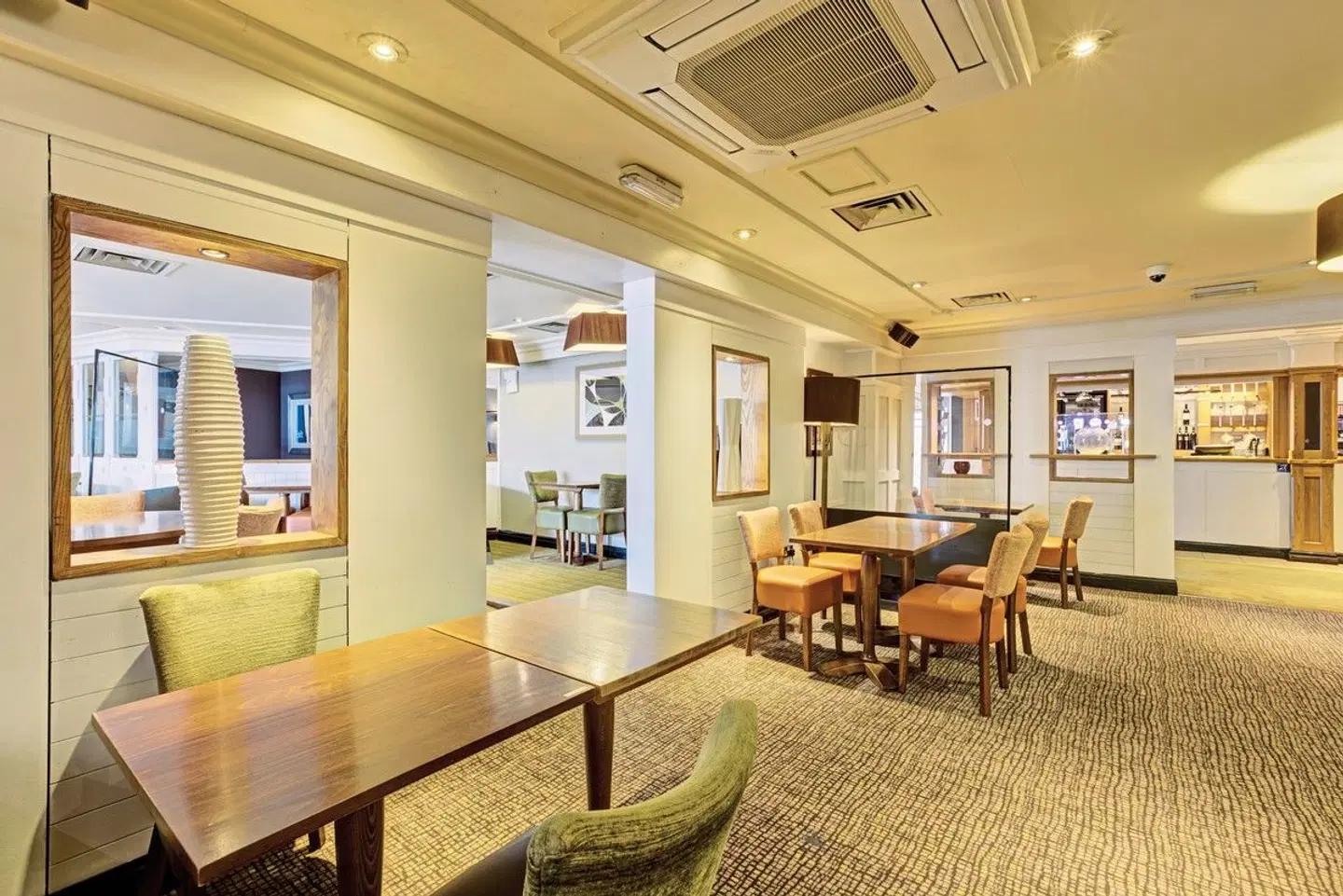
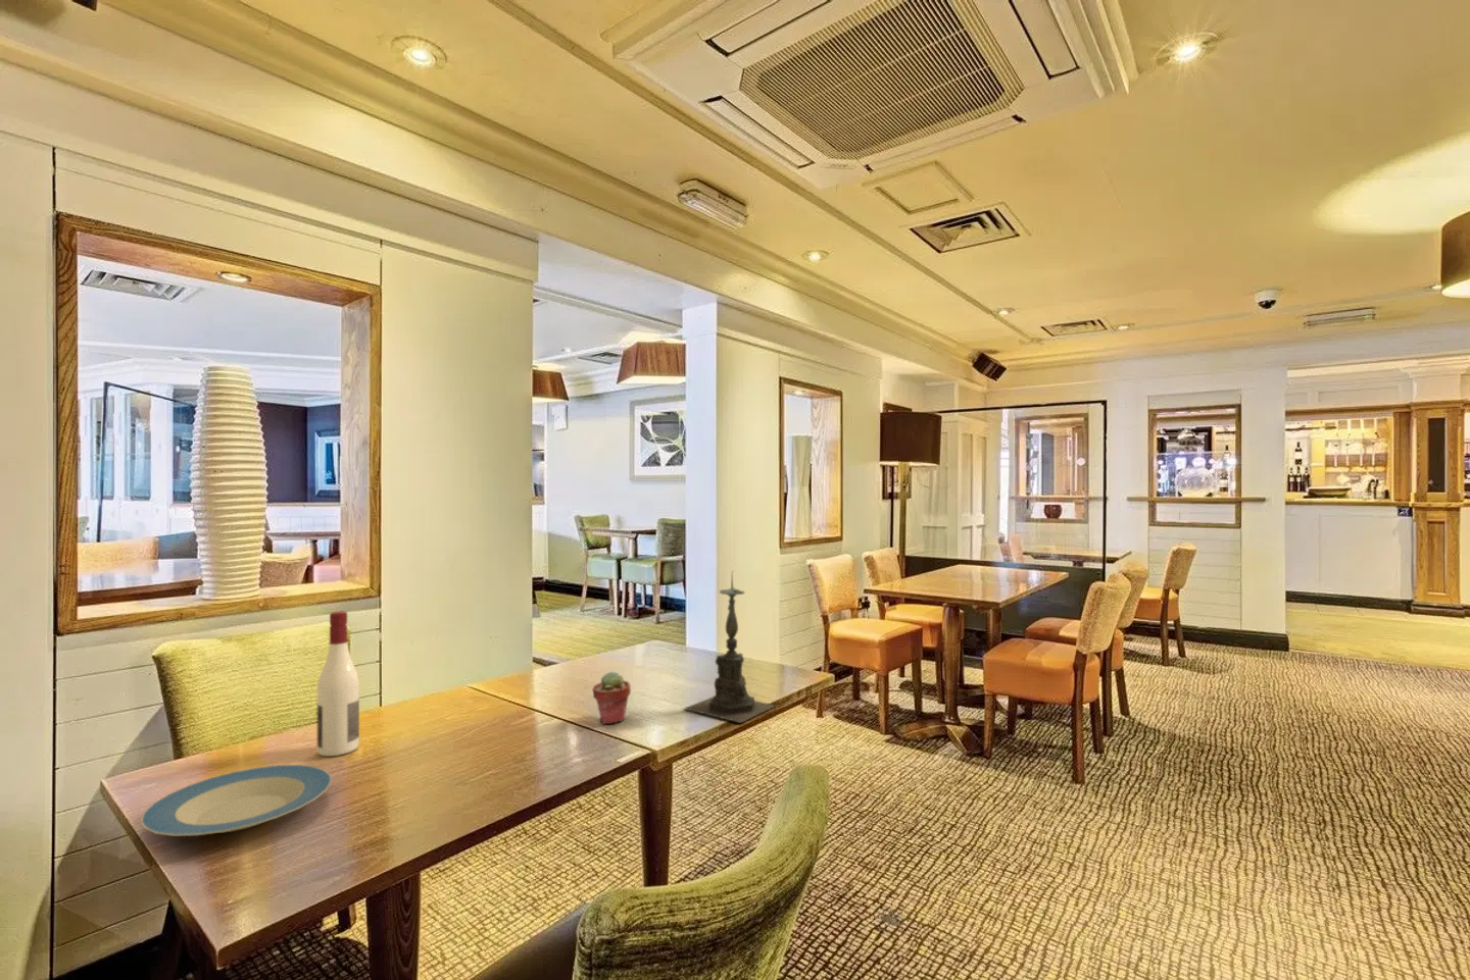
+ alcohol (338, 680)
+ plate (242, 805)
+ candle holder (730, 639)
+ potted succulent (612, 695)
